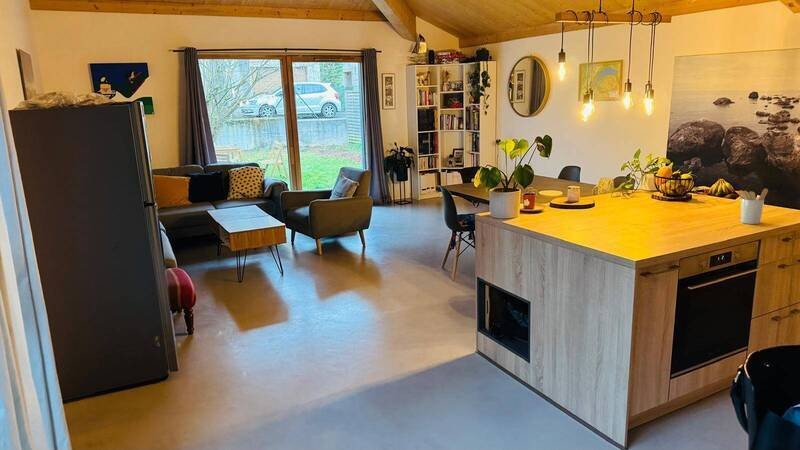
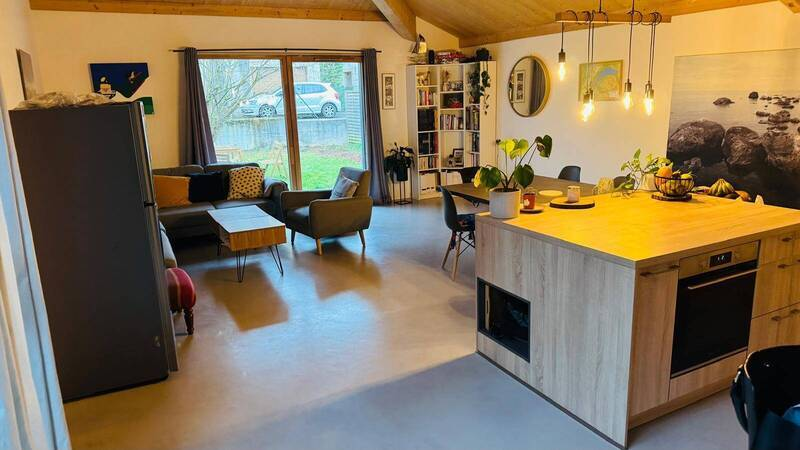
- utensil holder (750, 205)
